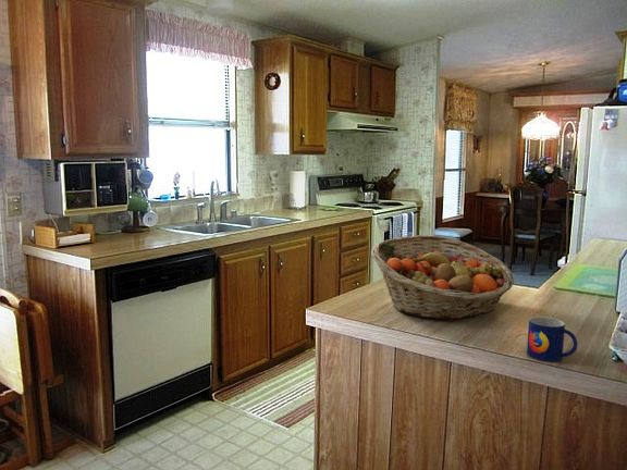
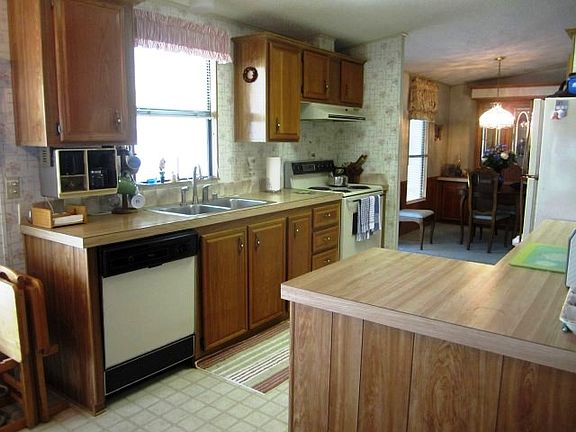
- mug (552, 339)
- fruit basket (441, 274)
